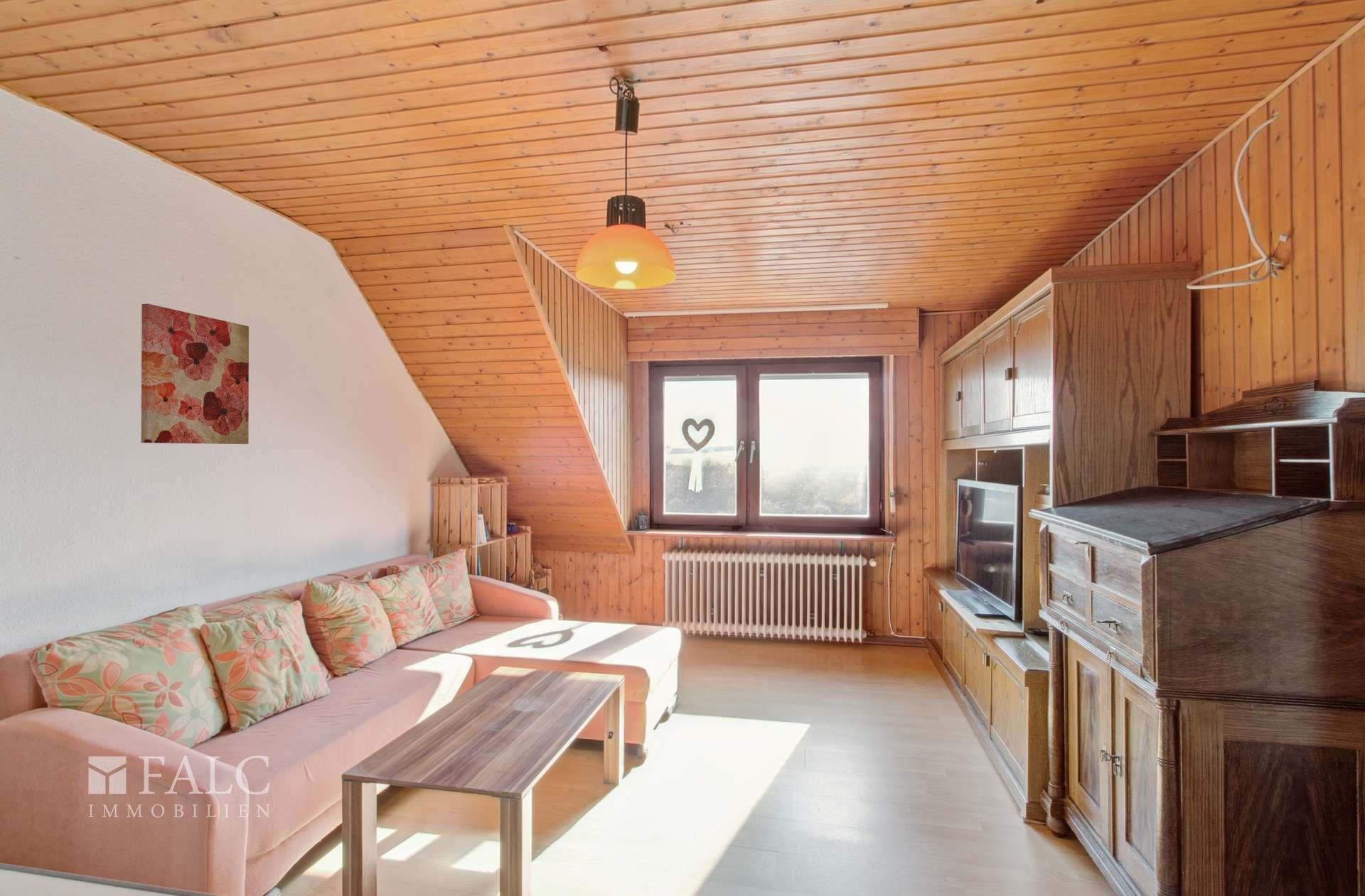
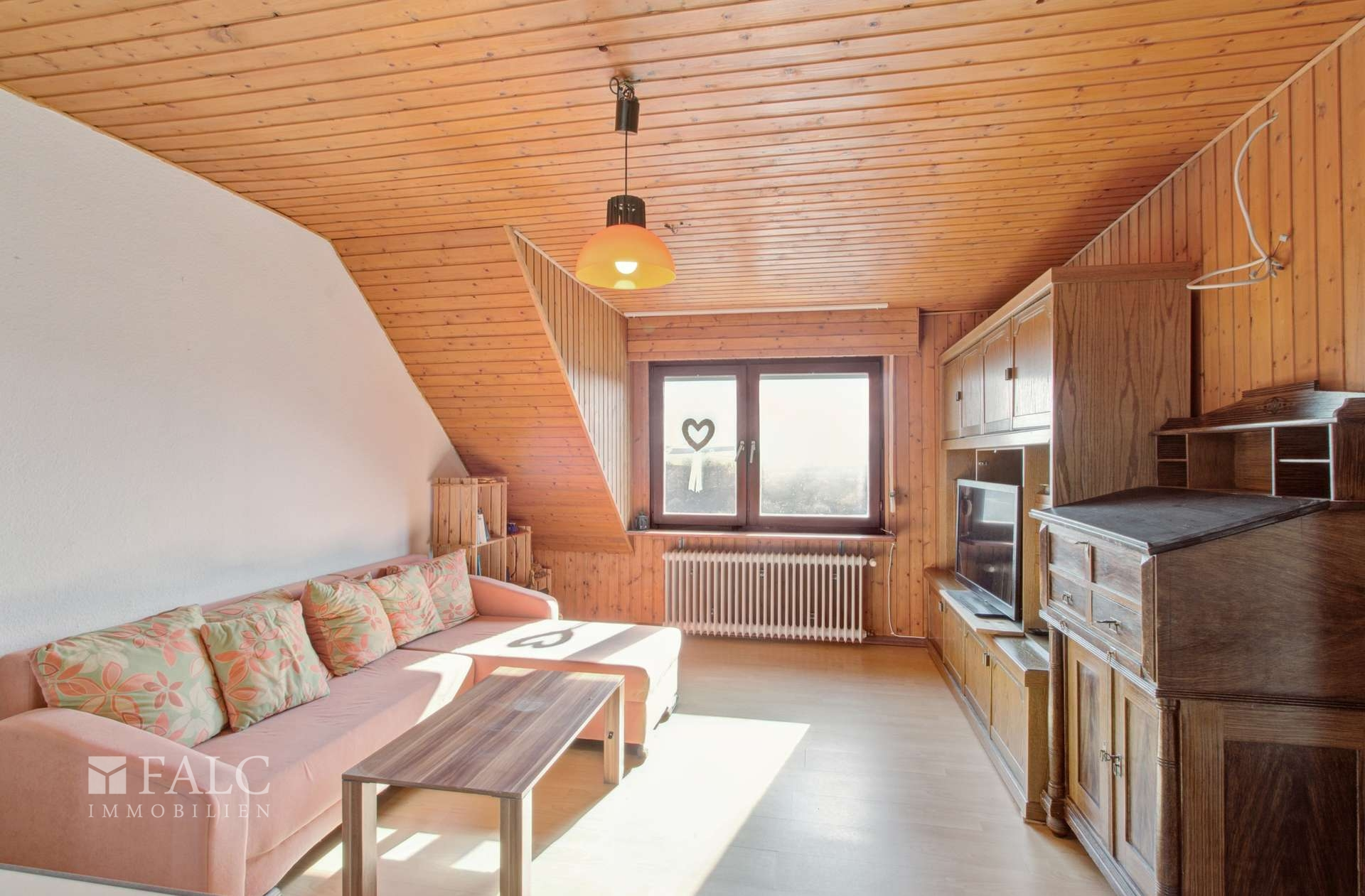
- wall art (199, 379)
